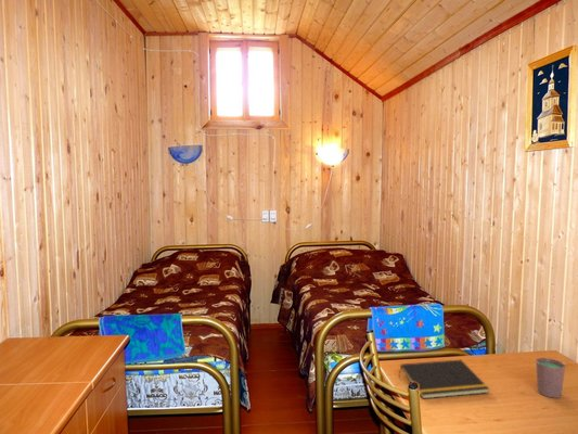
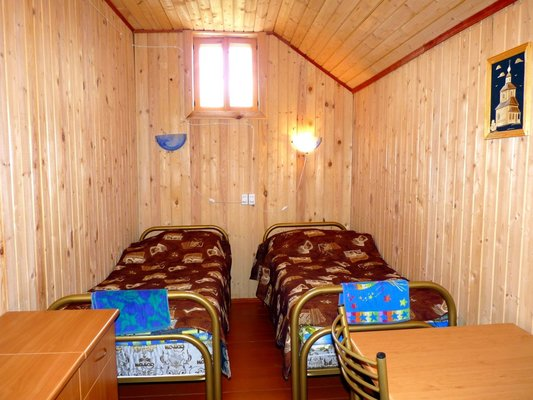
- cup (550, 378)
- notepad (442, 378)
